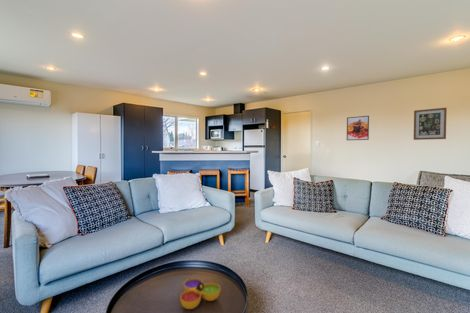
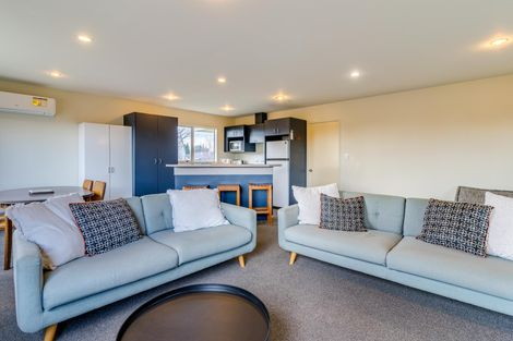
- wall art (429, 124)
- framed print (357, 128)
- decorative bowl (196, 291)
